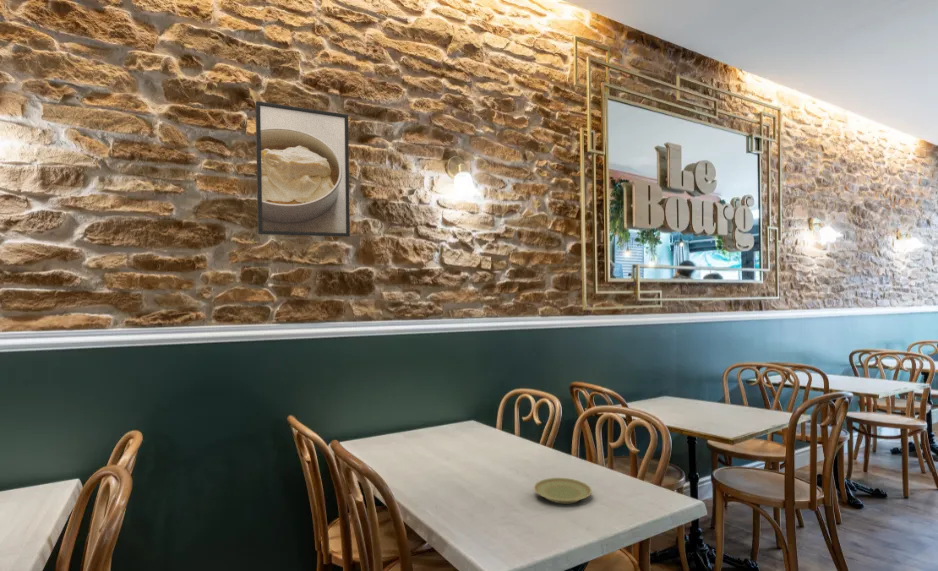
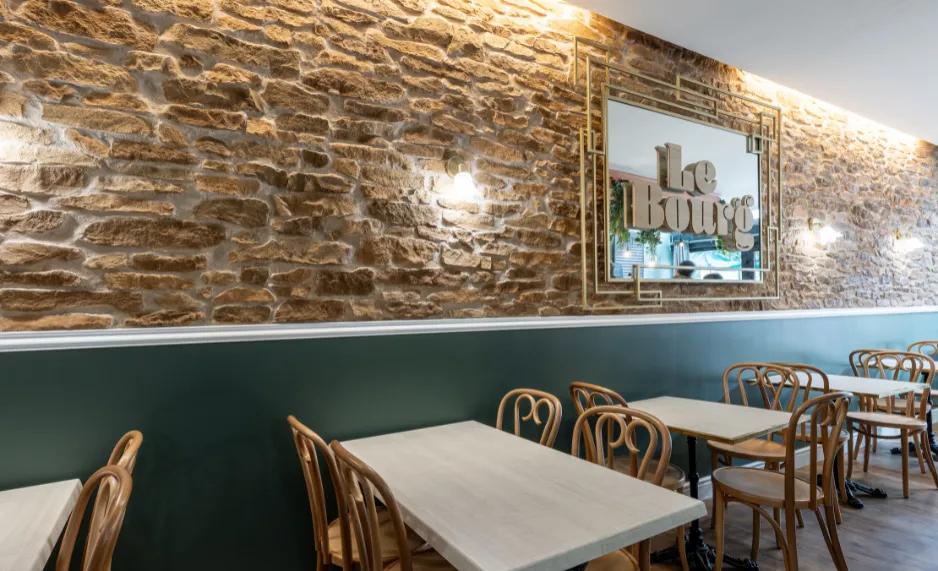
- plate (562, 492)
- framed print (304, 172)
